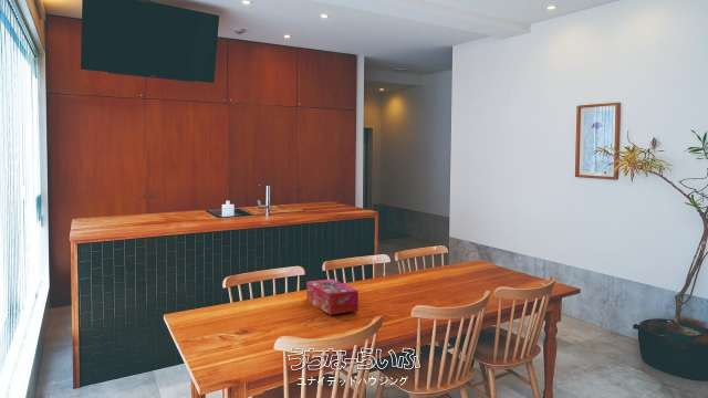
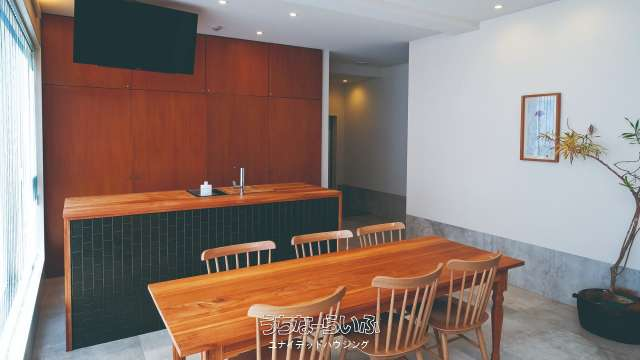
- tissue box (331, 295)
